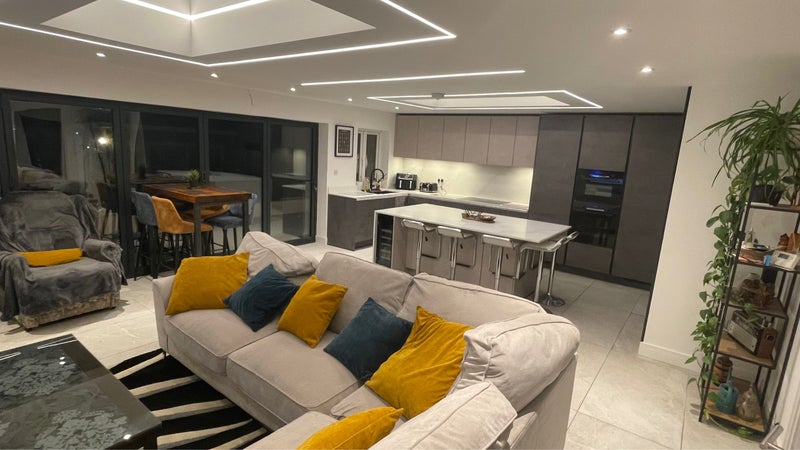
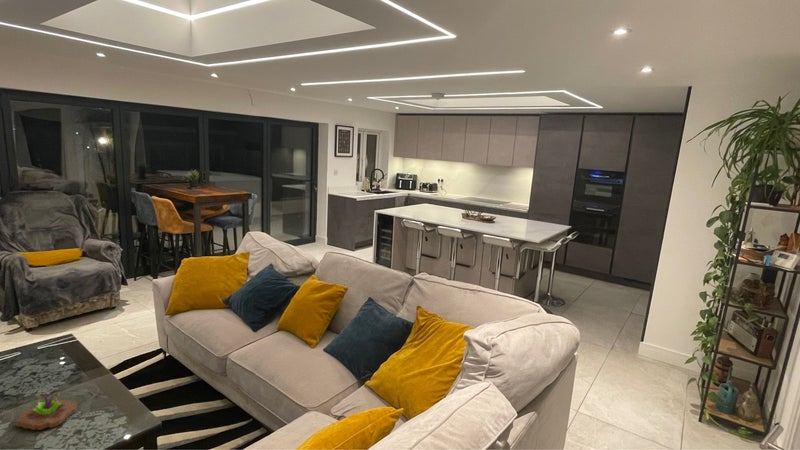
+ succulent planter (46, 405)
